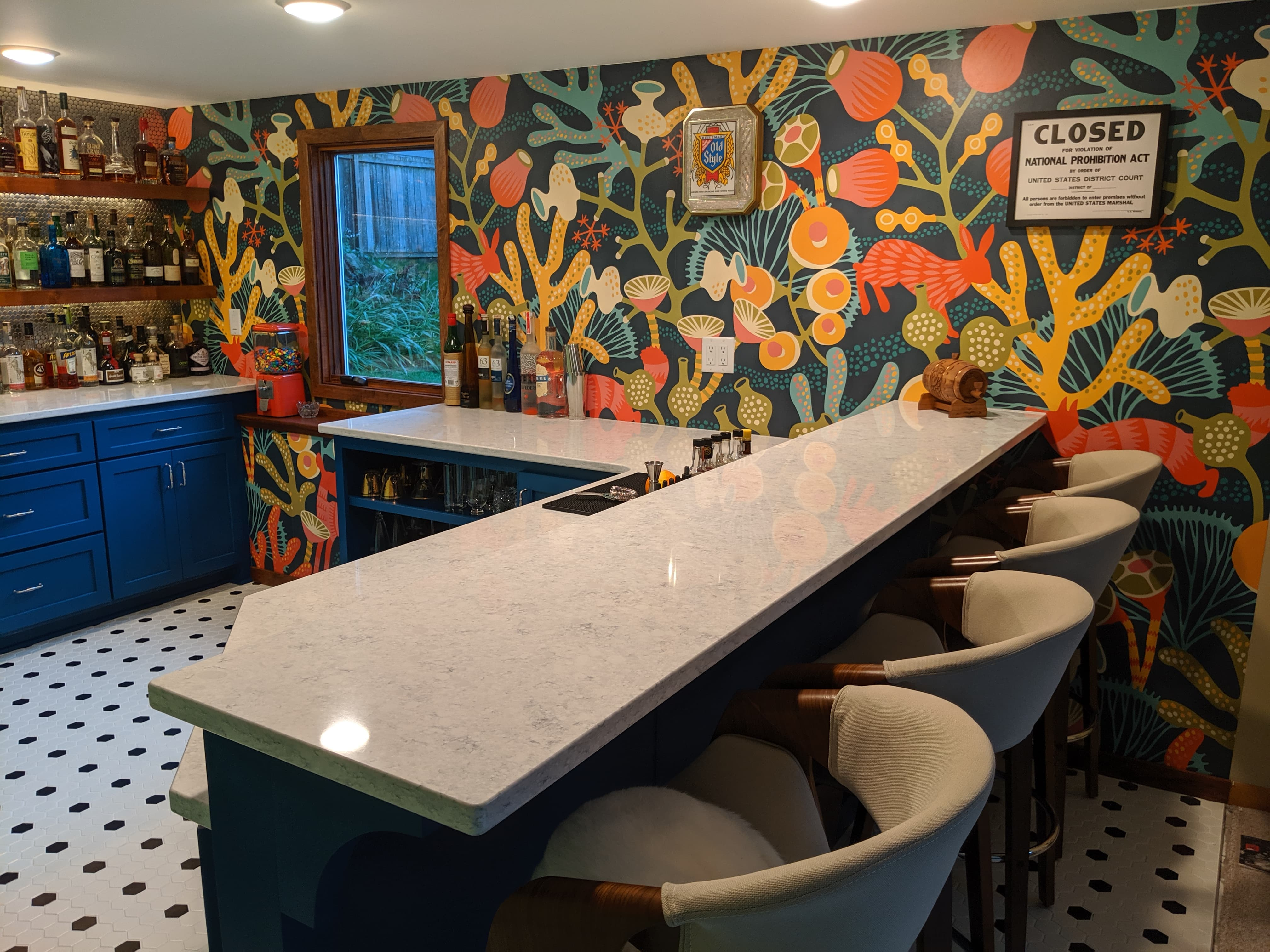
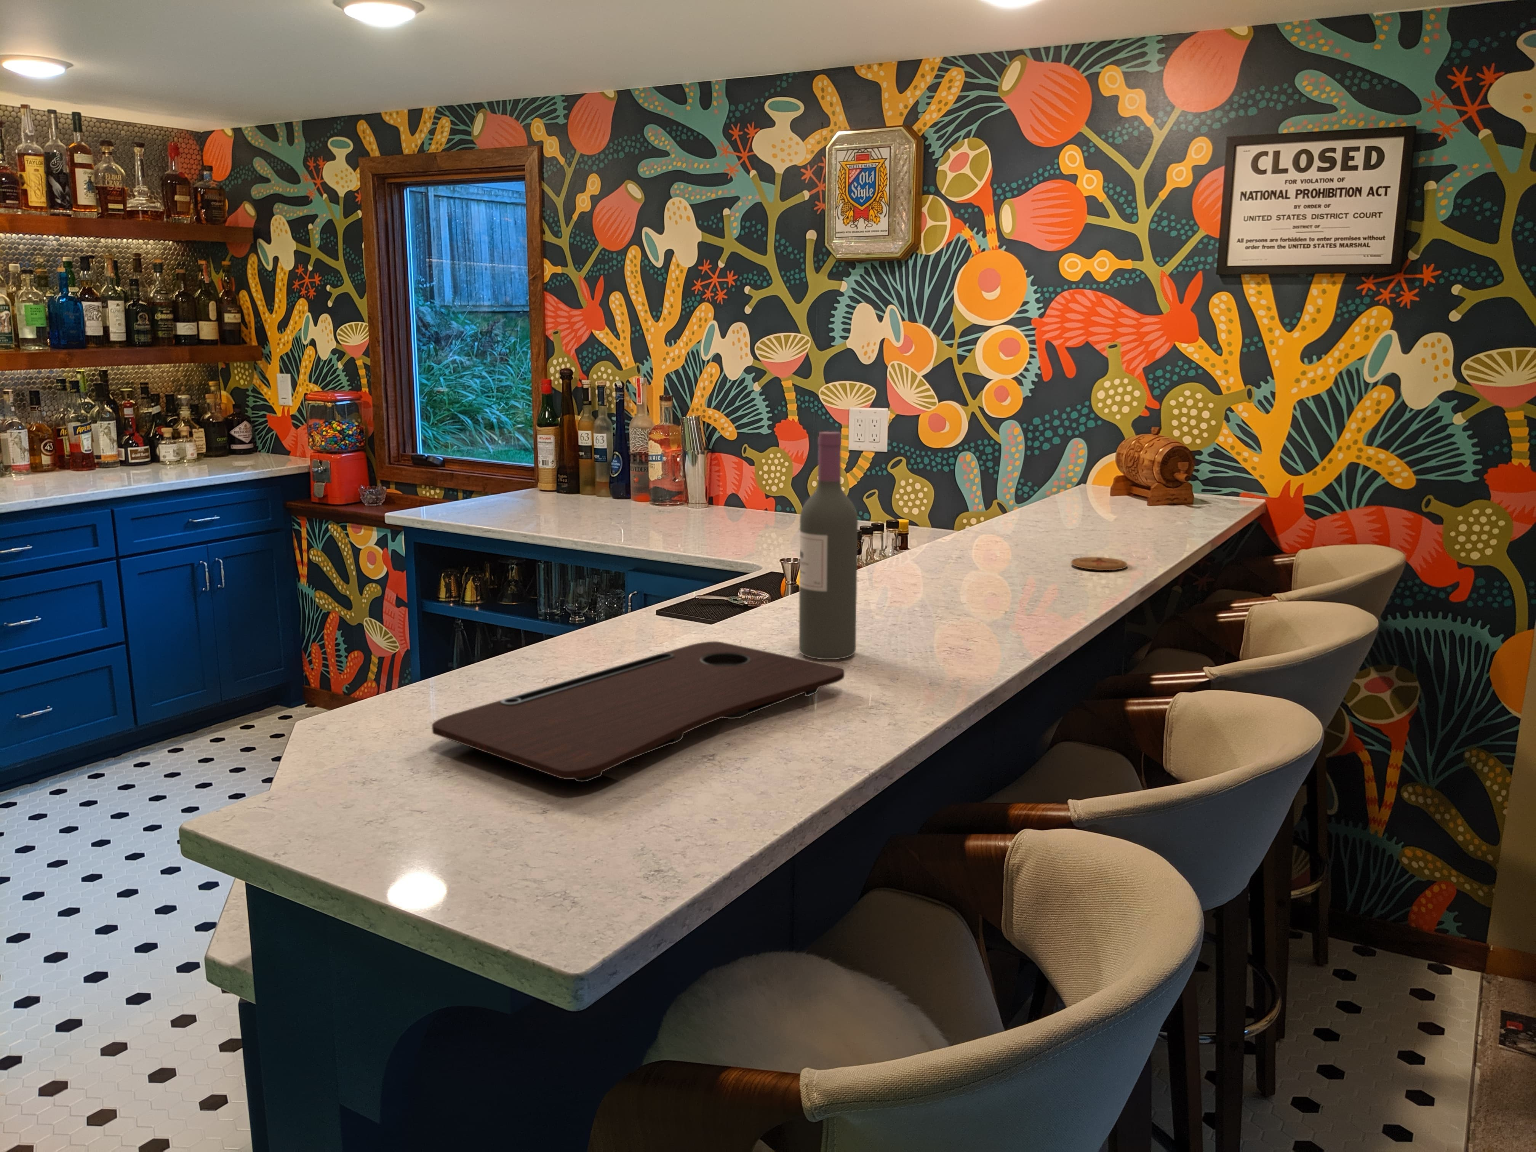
+ coaster (1099, 563)
+ cutting board (654, 703)
+ wine bottle (828, 545)
